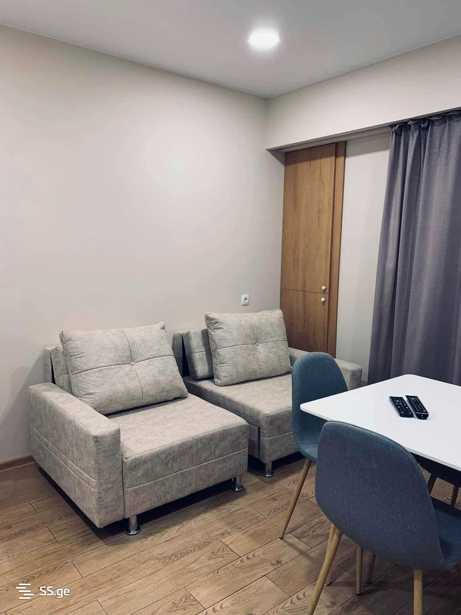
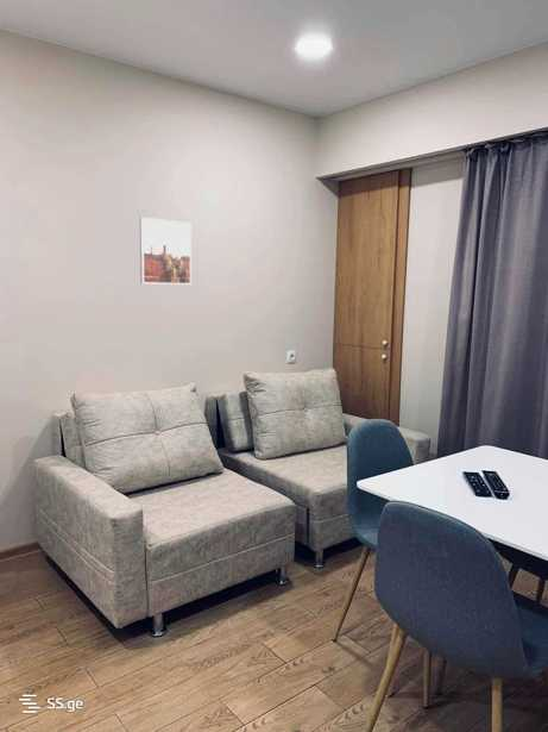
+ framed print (166, 252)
